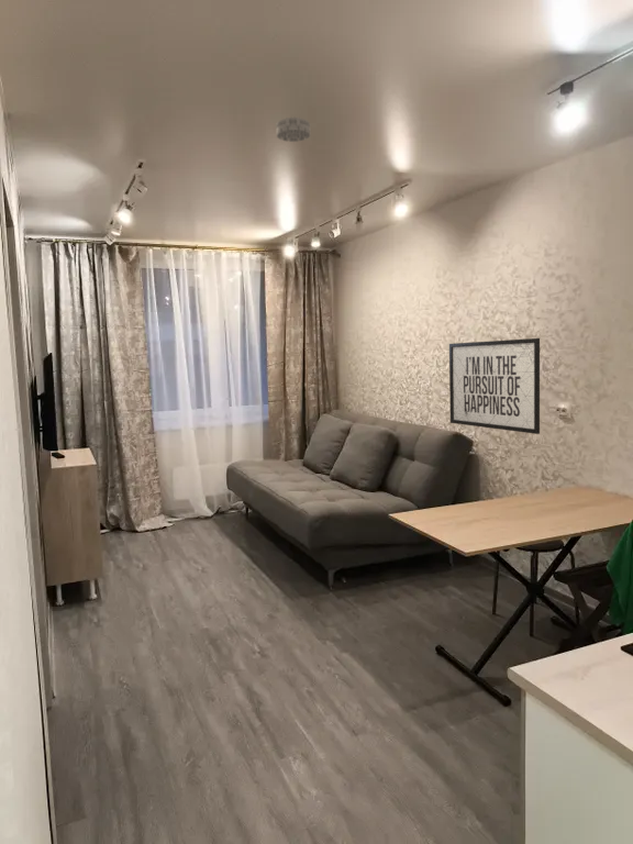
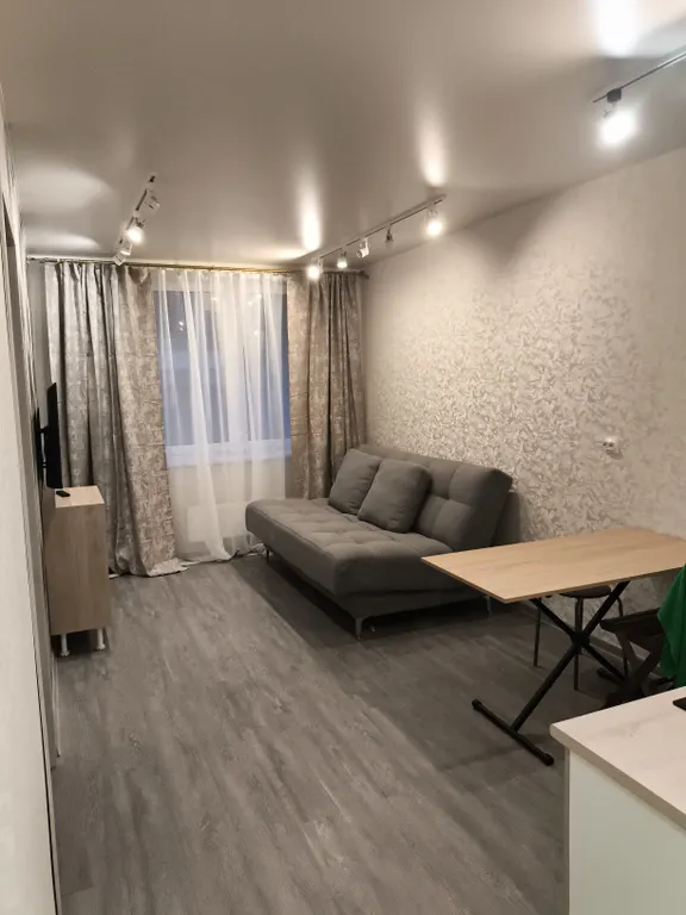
- mirror (490, 385)
- smoke detector (292, 129)
